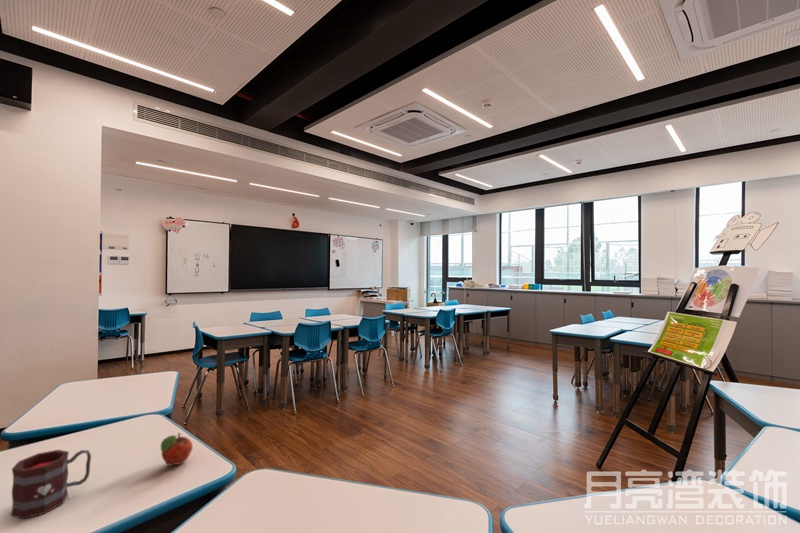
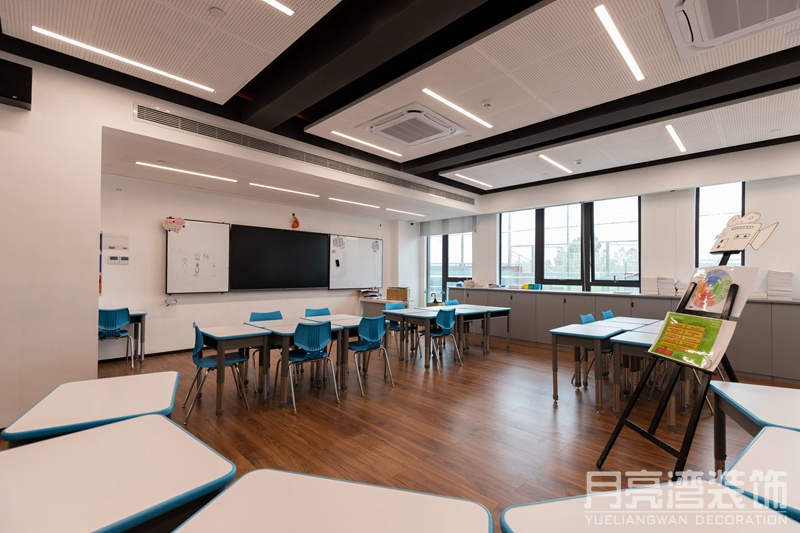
- mug (53, 478)
- fruit (175, 448)
